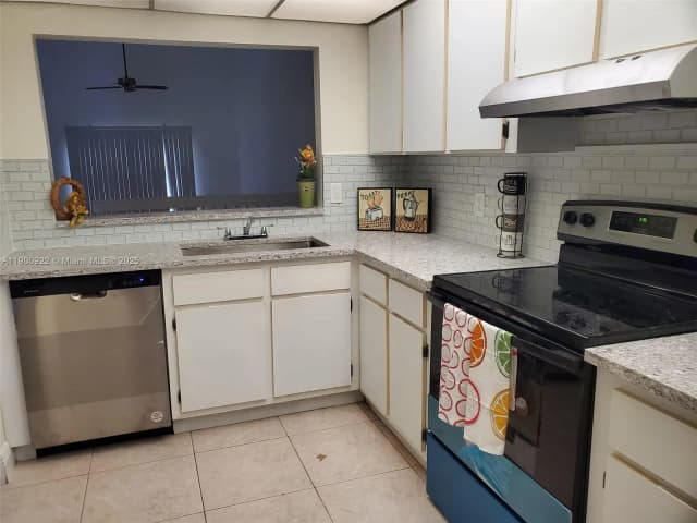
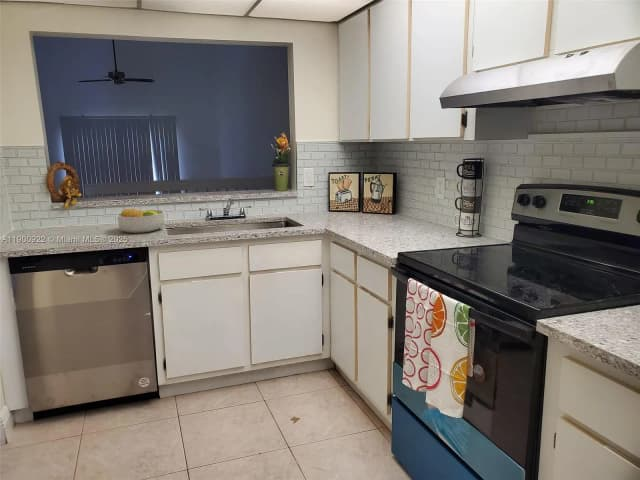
+ fruit bowl (141, 217)
